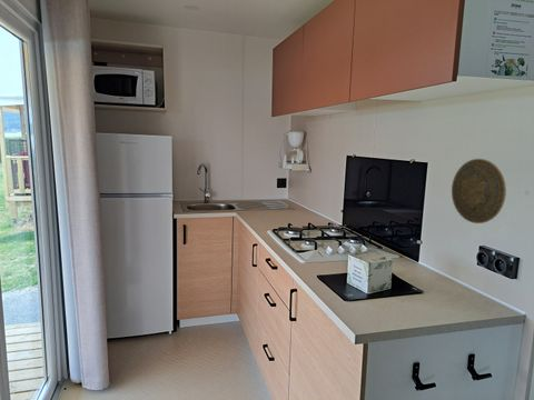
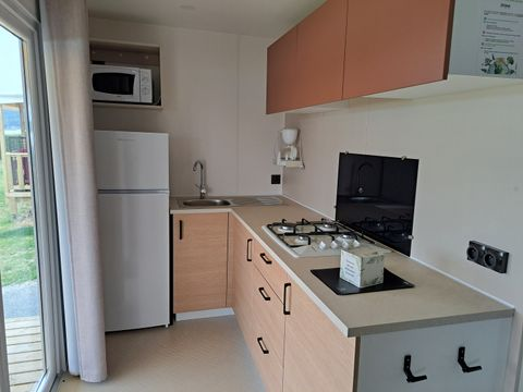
- decorative plate (474, 191)
